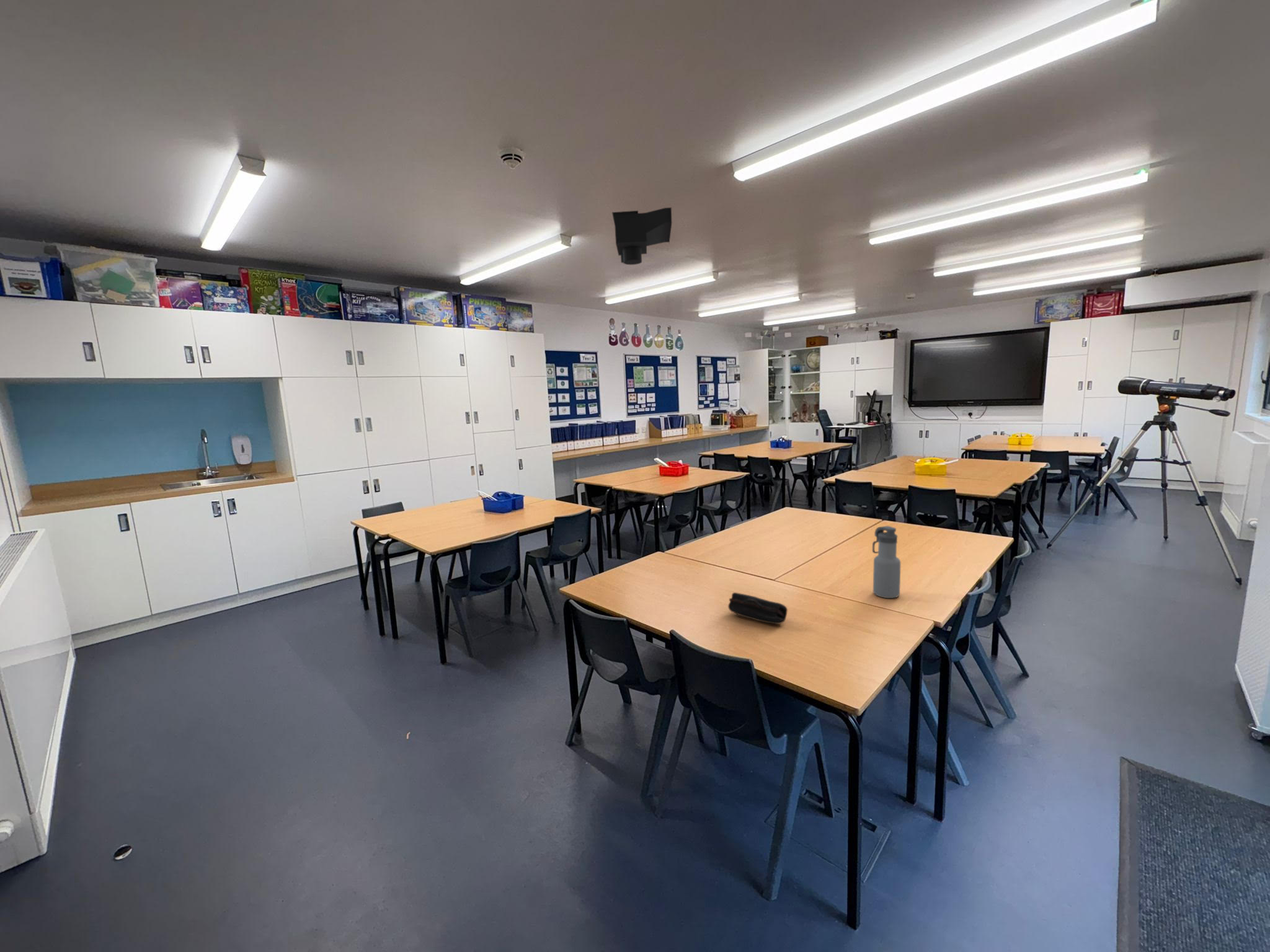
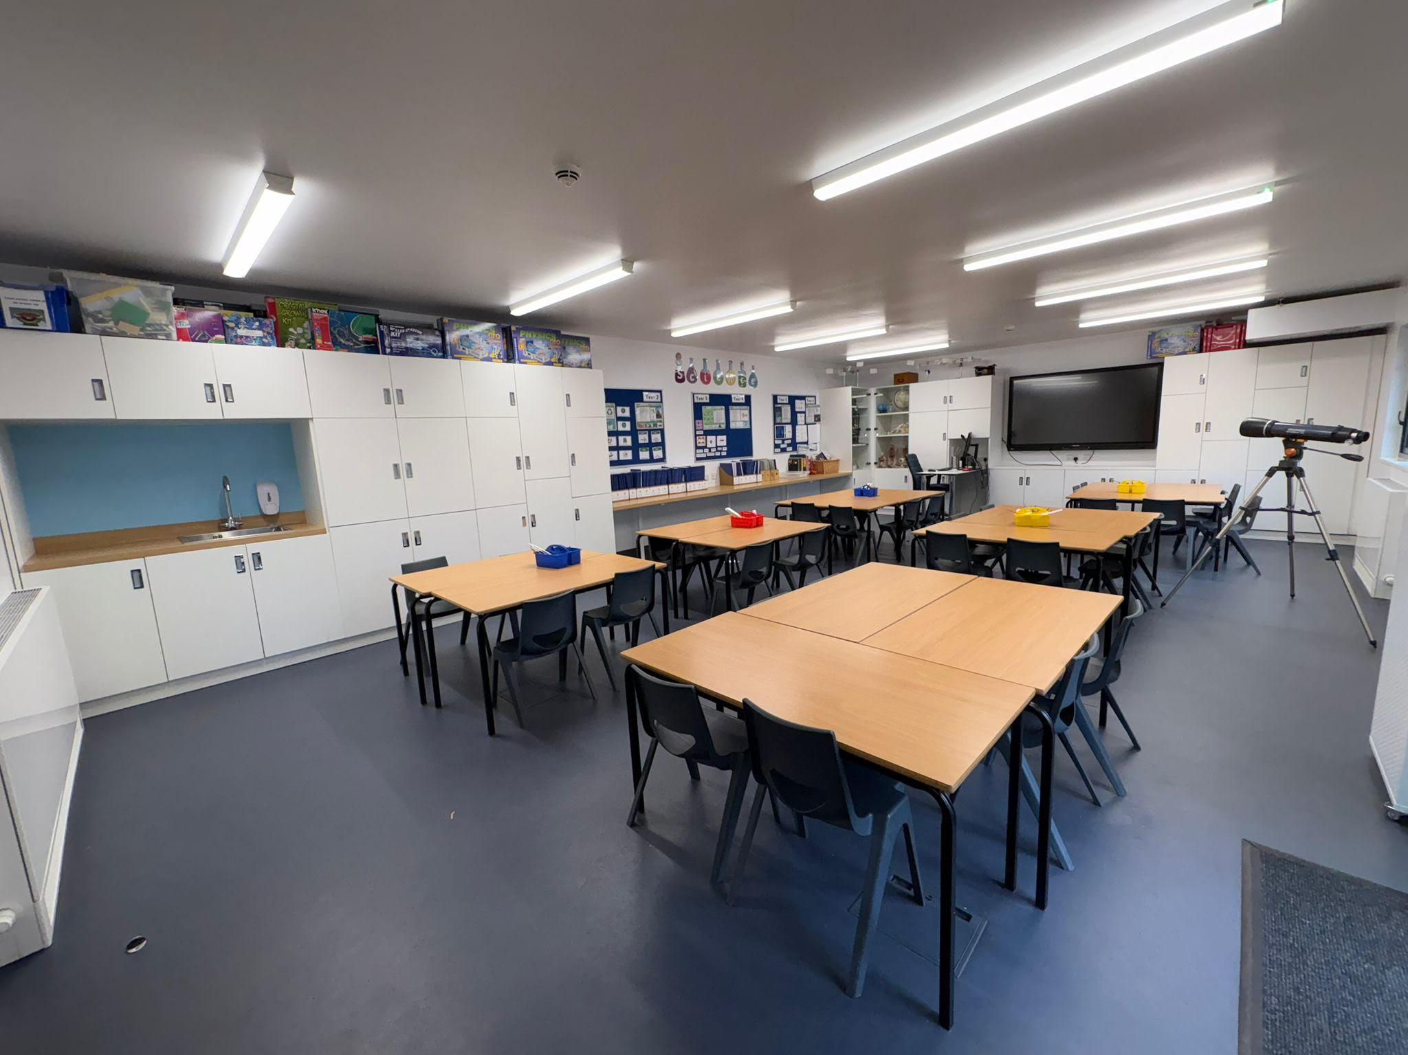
- pencil case (756, 606)
- water bottle (886, 561)
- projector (642, 240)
